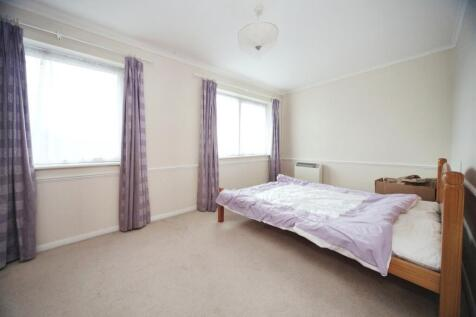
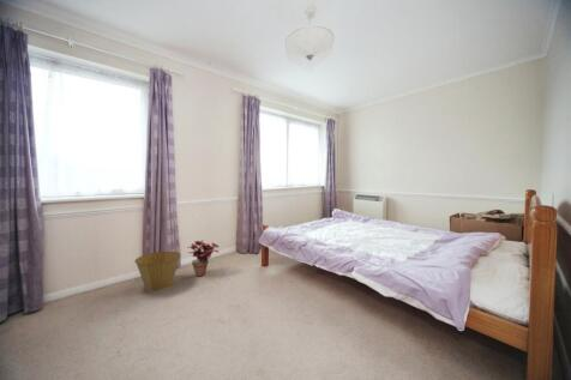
+ basket (158, 271)
+ potted plant (203, 258)
